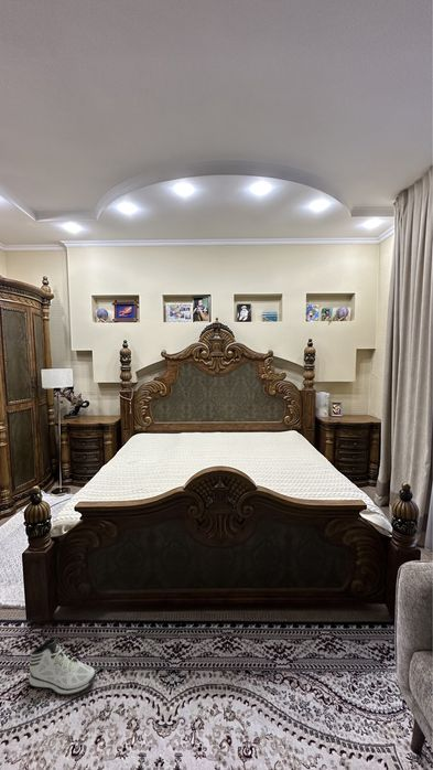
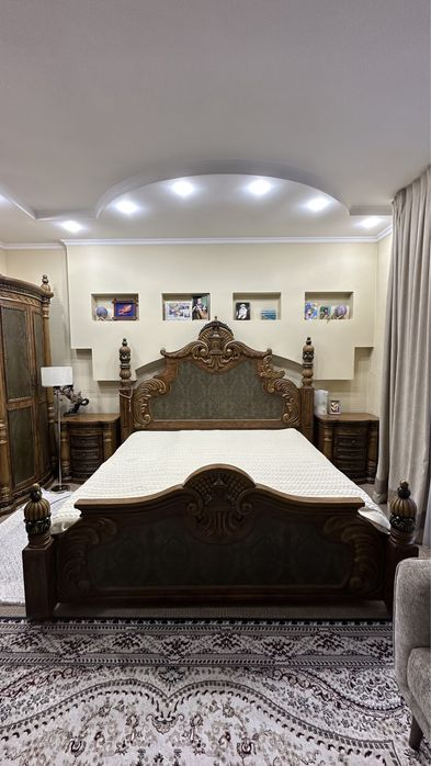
- sneaker (61, 663)
